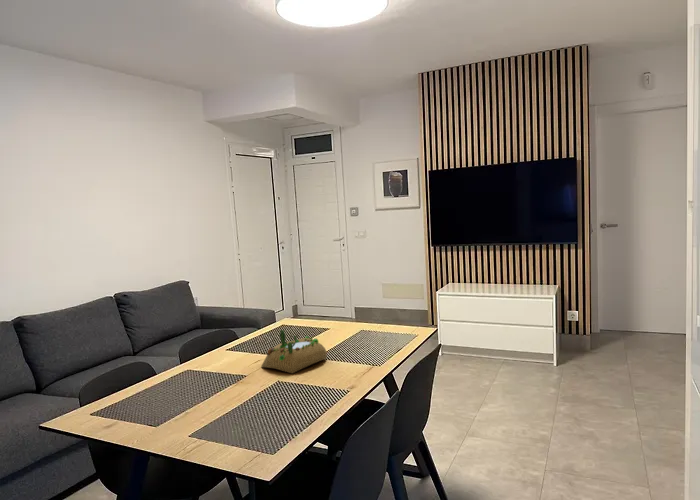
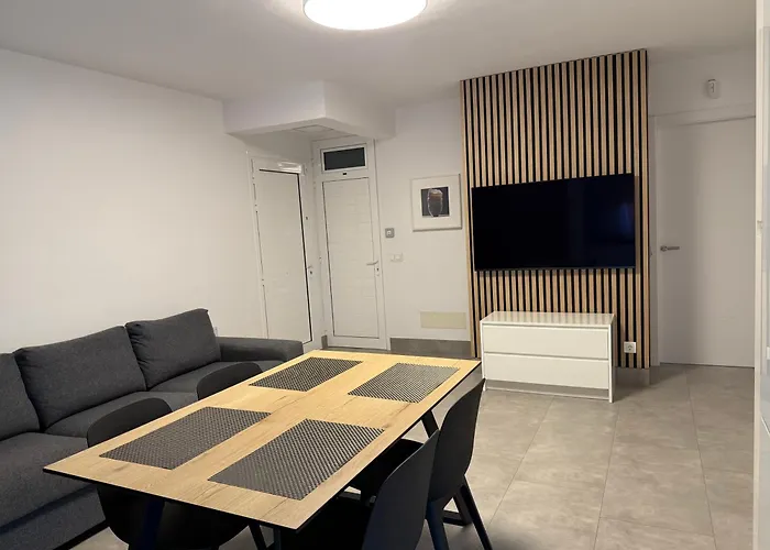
- succulent planter (294, 344)
